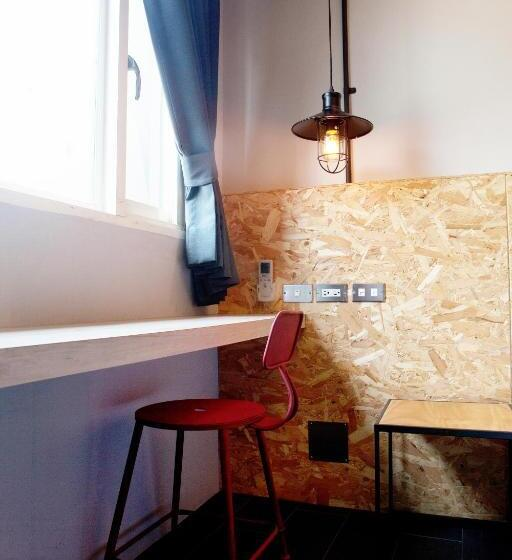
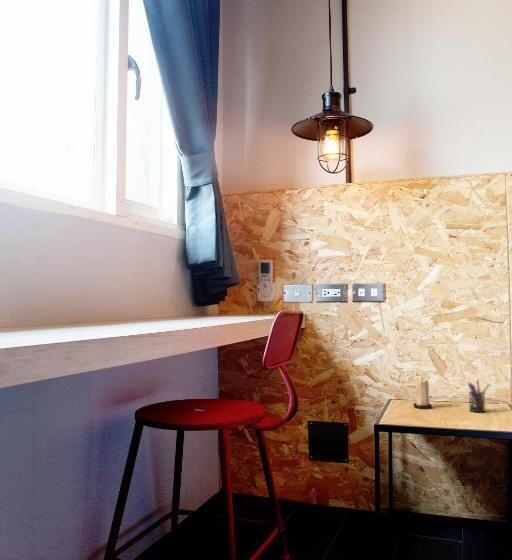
+ candle (422, 392)
+ pen holder (479, 395)
